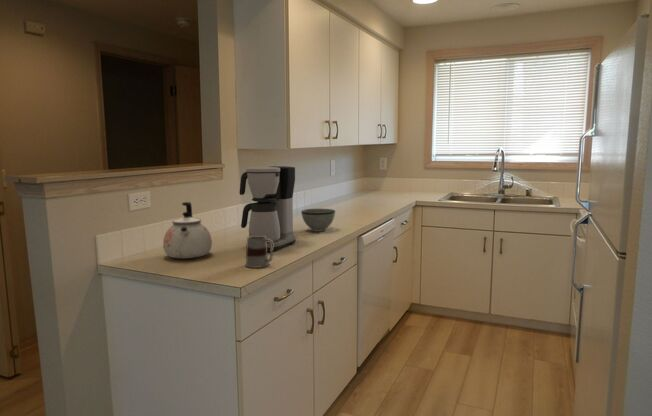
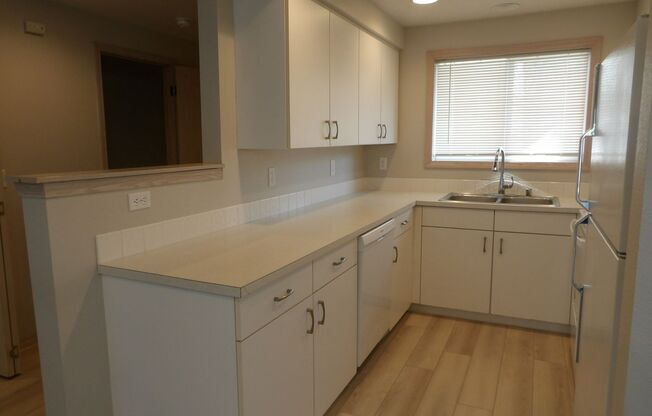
- coffee maker (267, 205)
- bowl (318, 220)
- kettle (187, 229)
- mug (260, 251)
